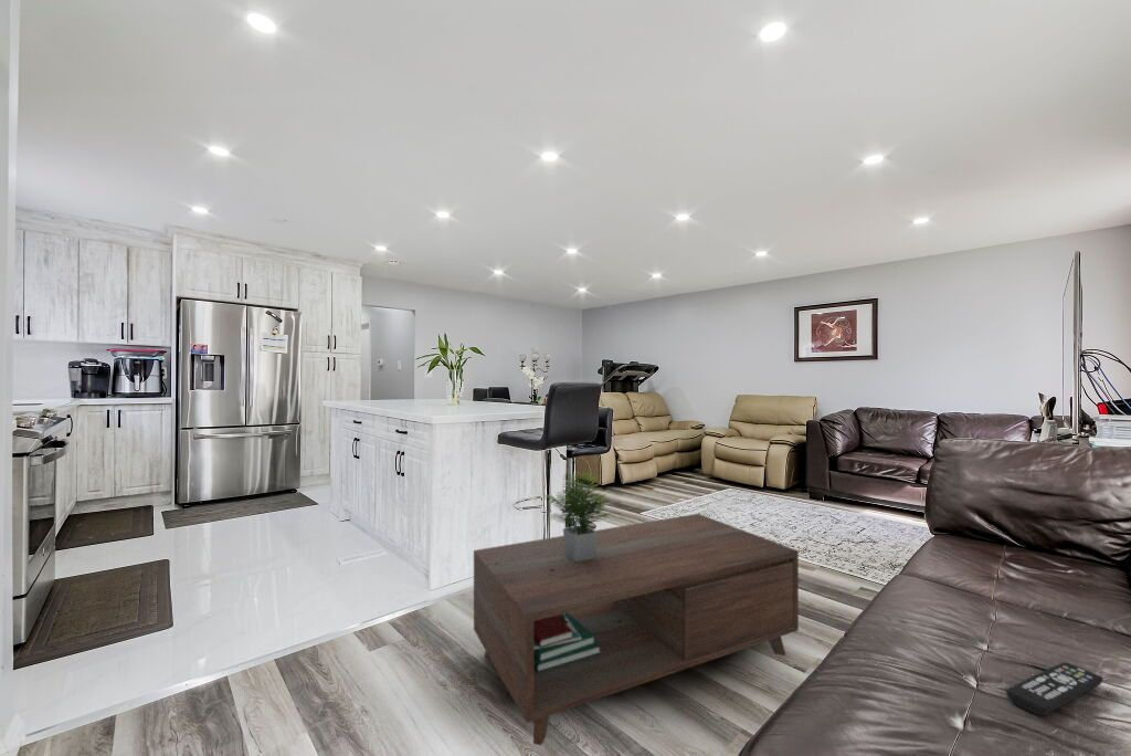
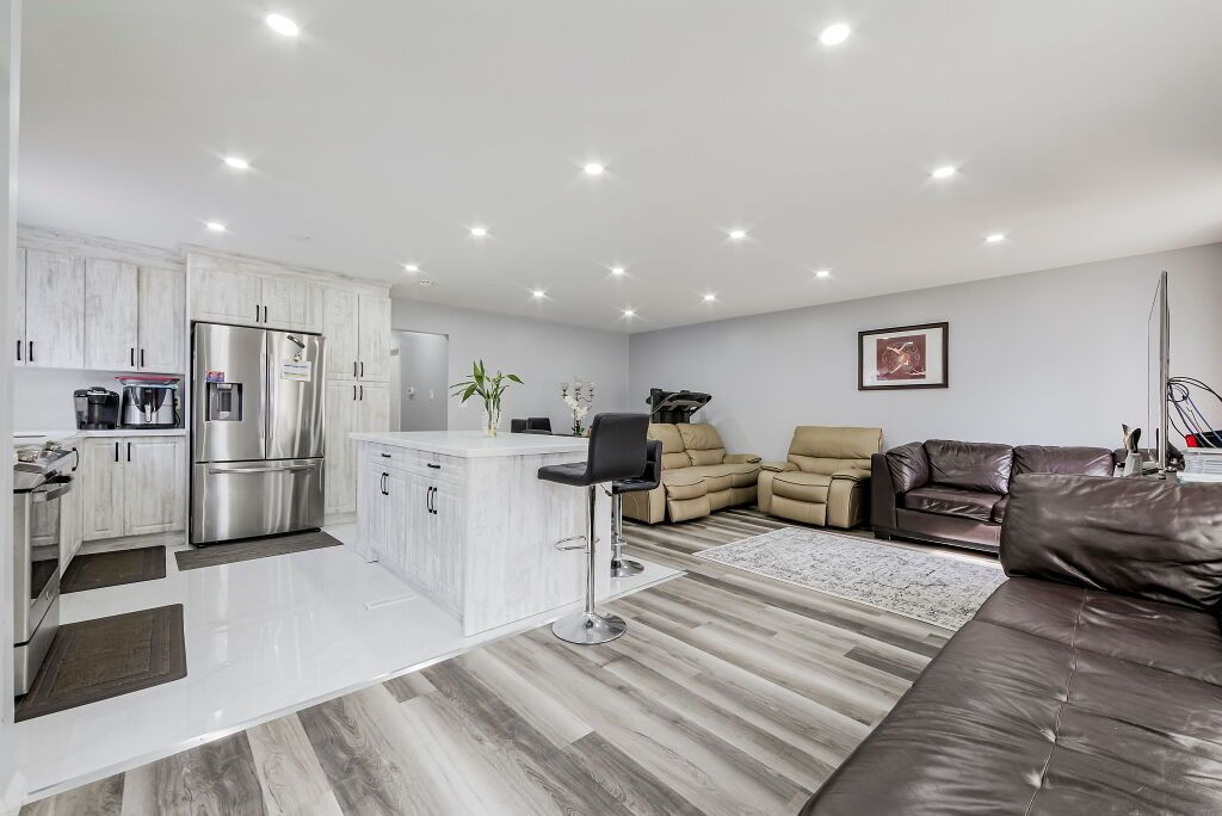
- remote control (1055, 687)
- coffee table (635, 563)
